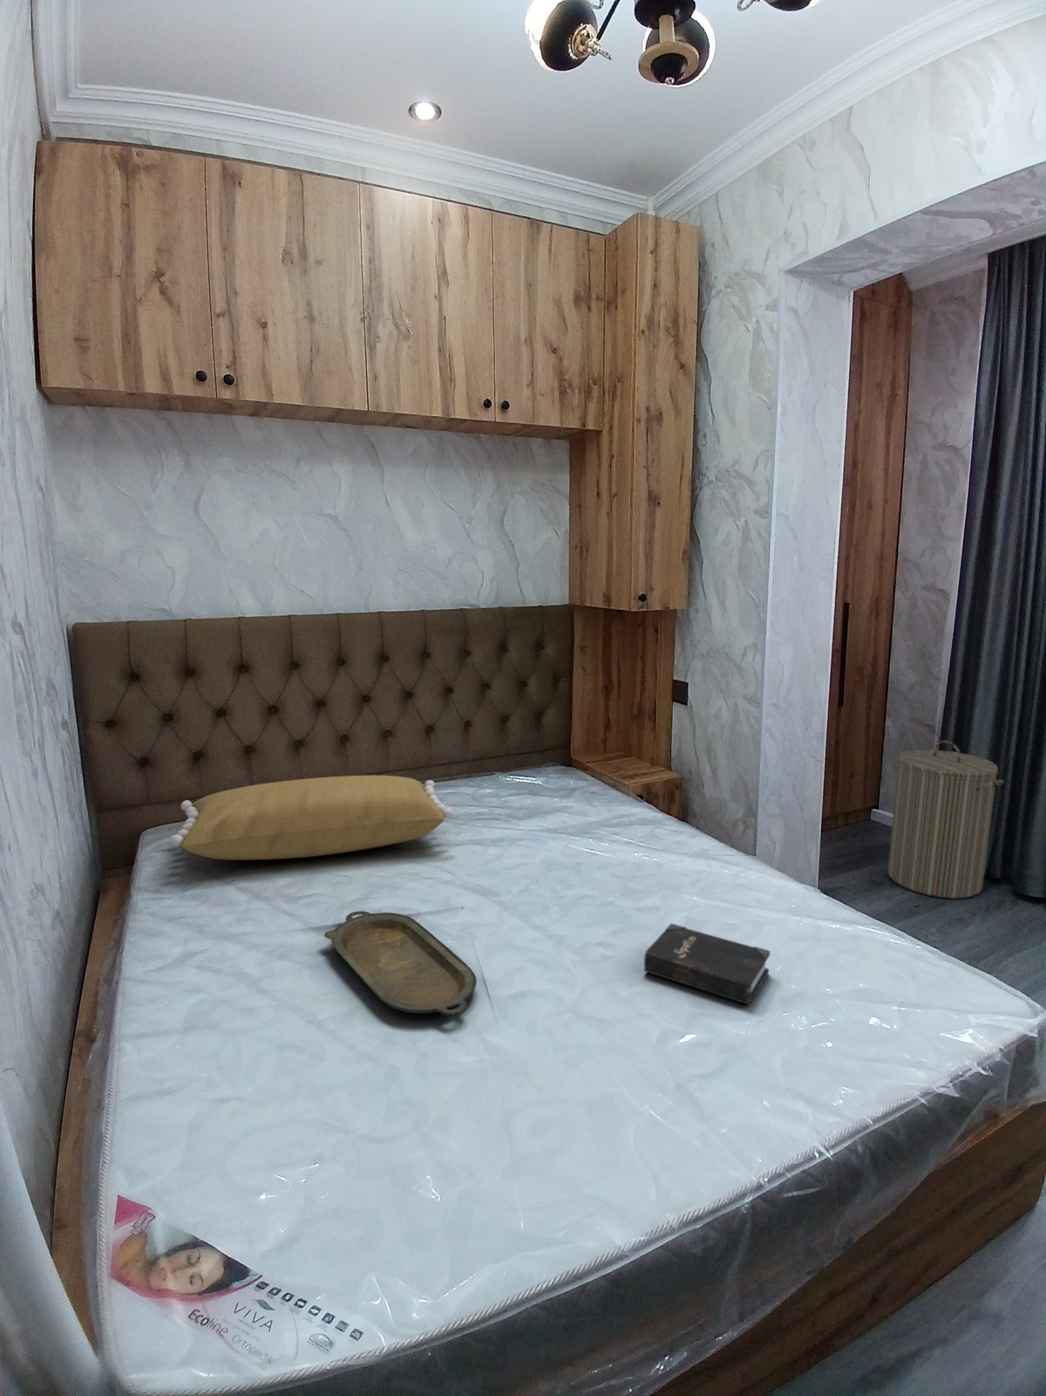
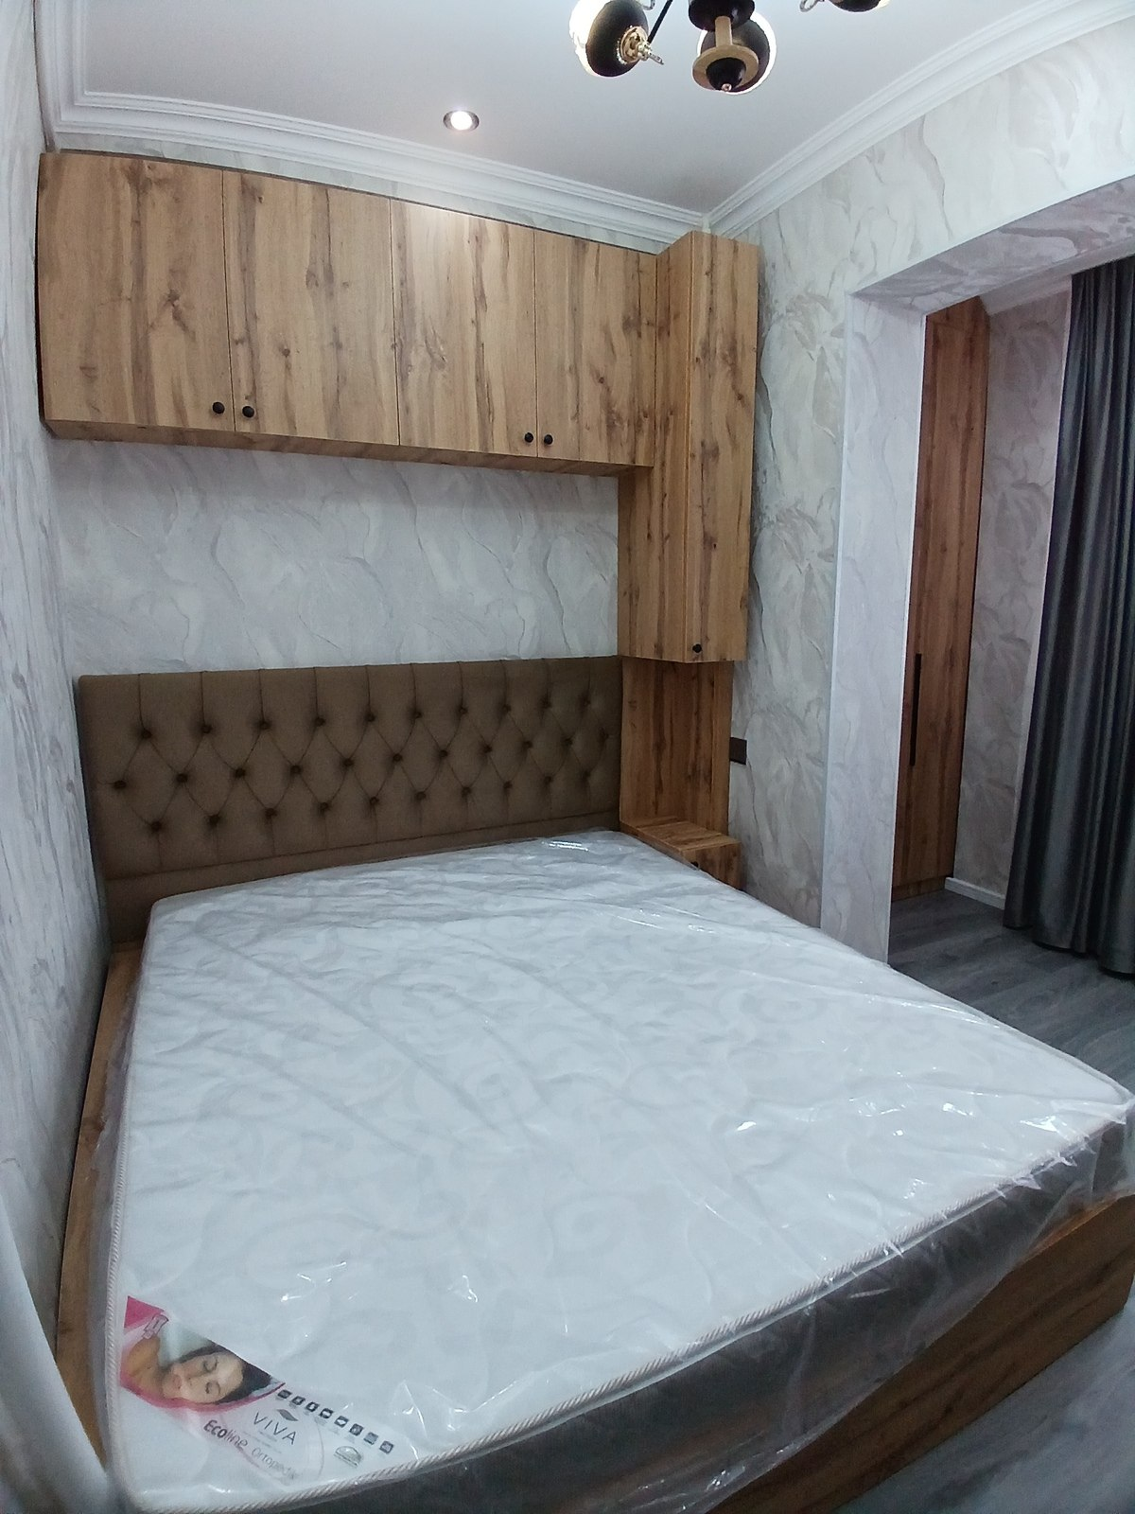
- serving tray (400, 962)
- hardback book (706, 963)
- laundry hamper (941, 811)
- pillow (315, 812)
